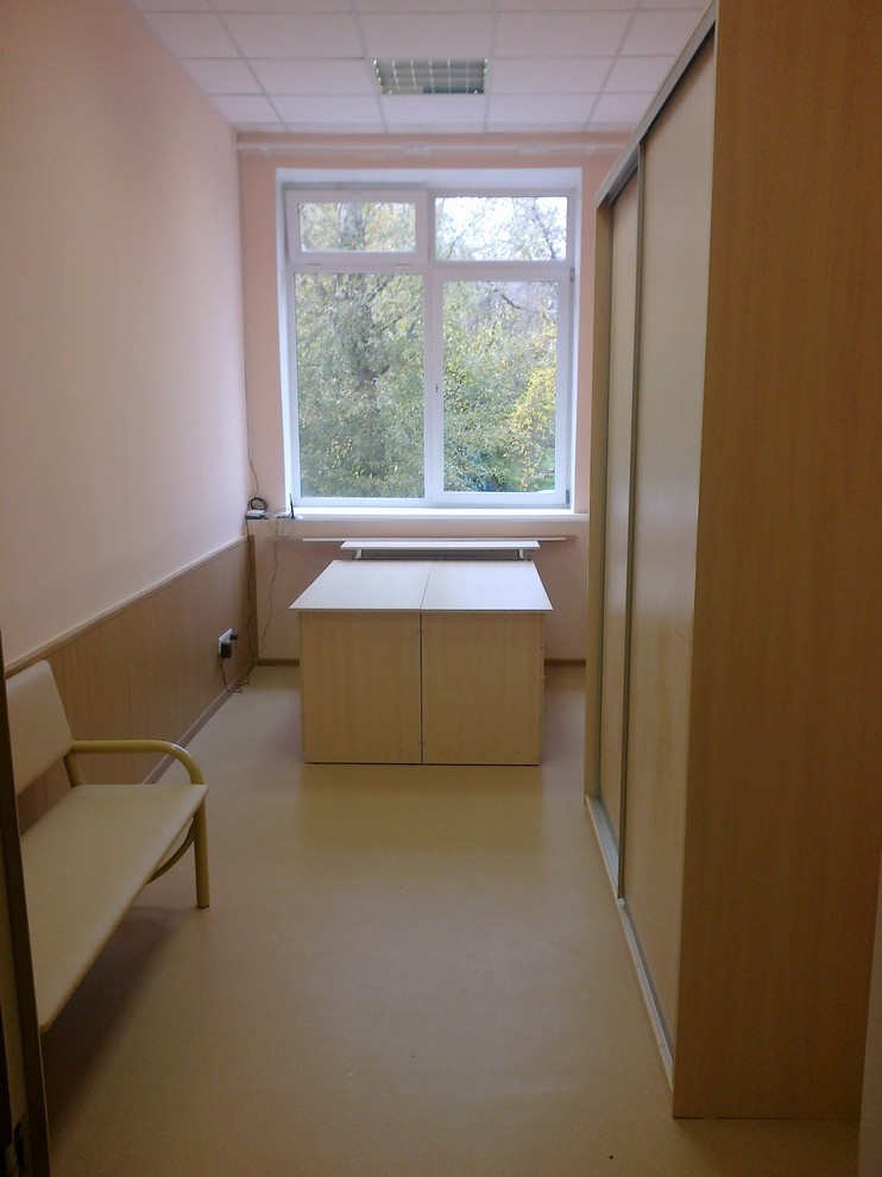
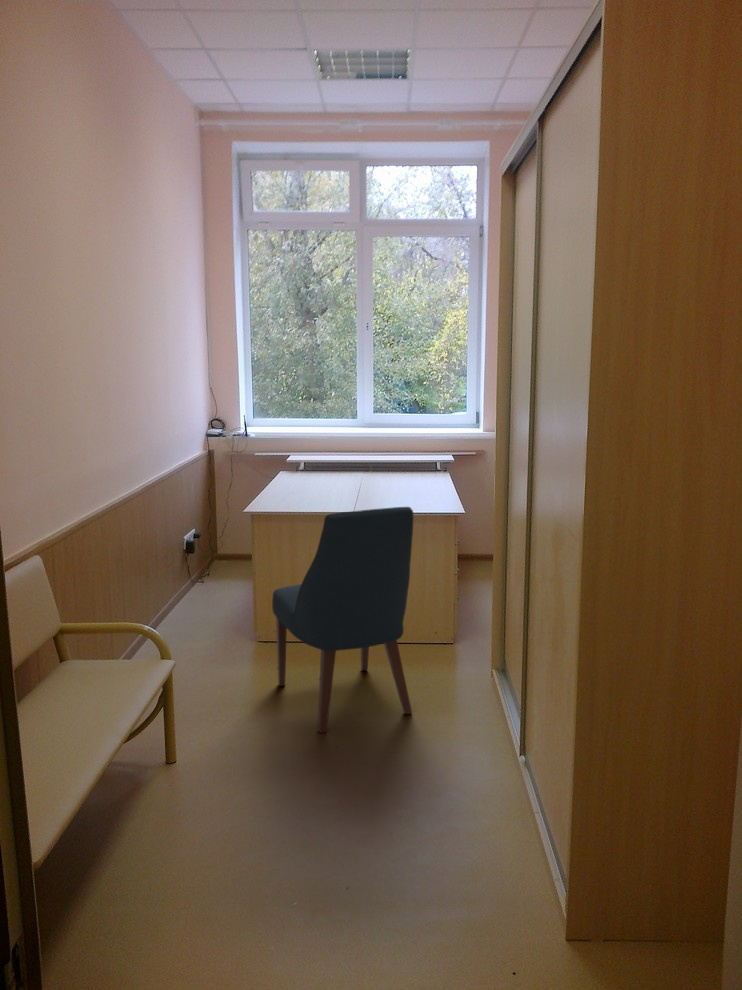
+ chair (346, 602)
